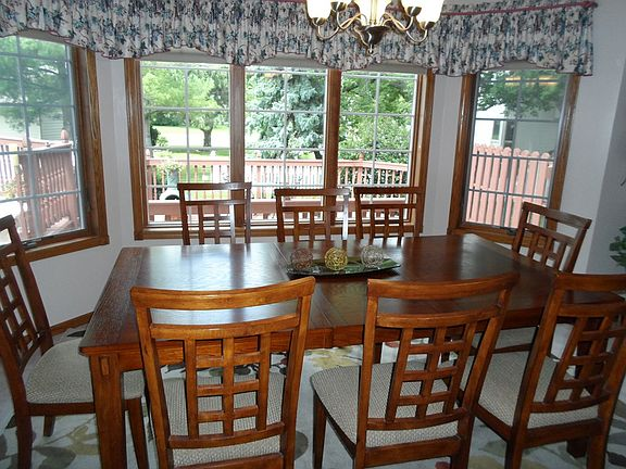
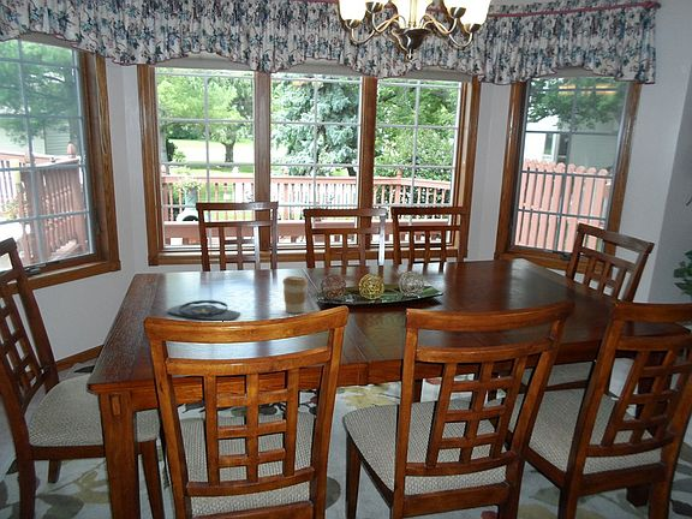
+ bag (203, 300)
+ coffee cup (294, 293)
